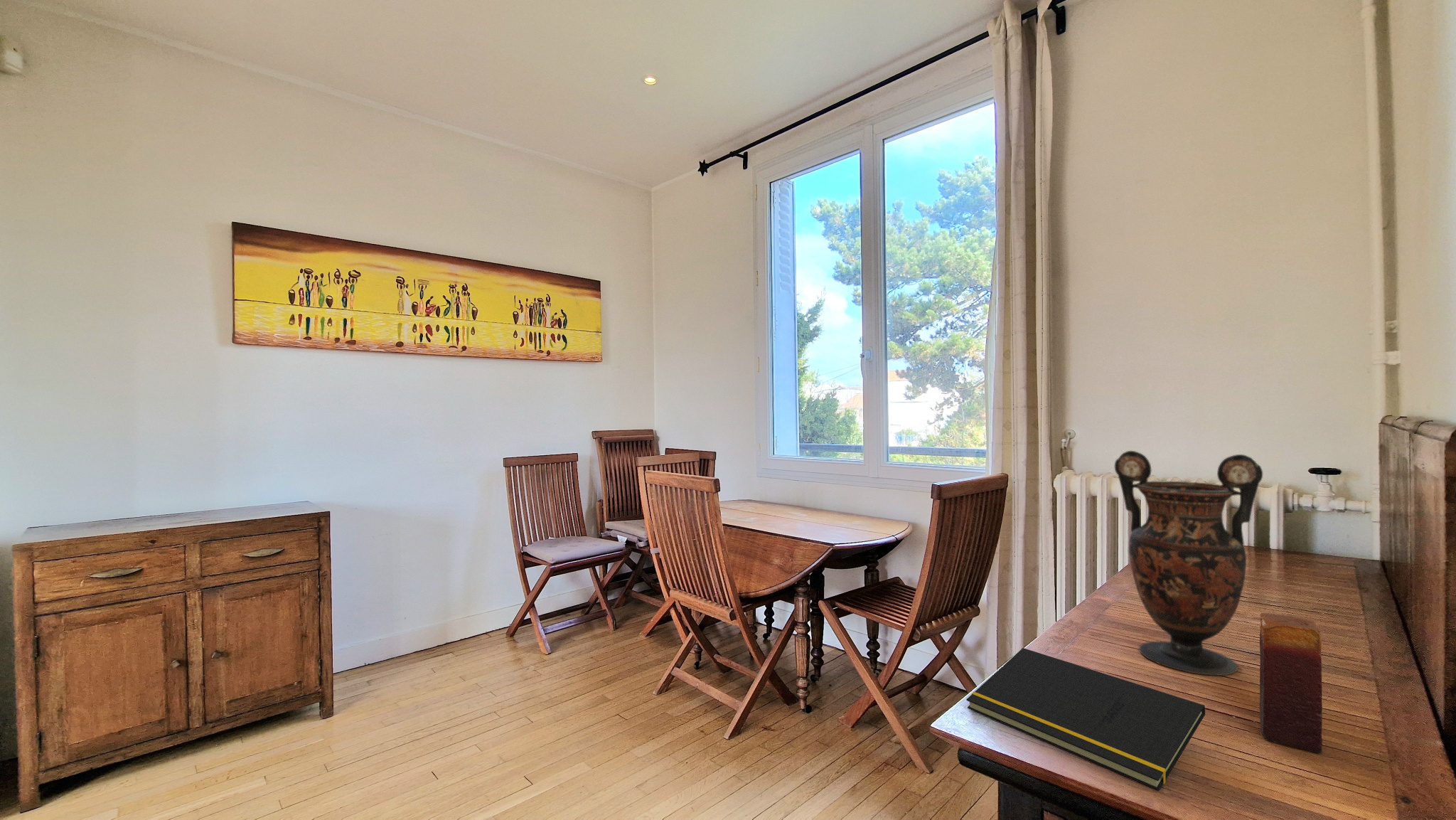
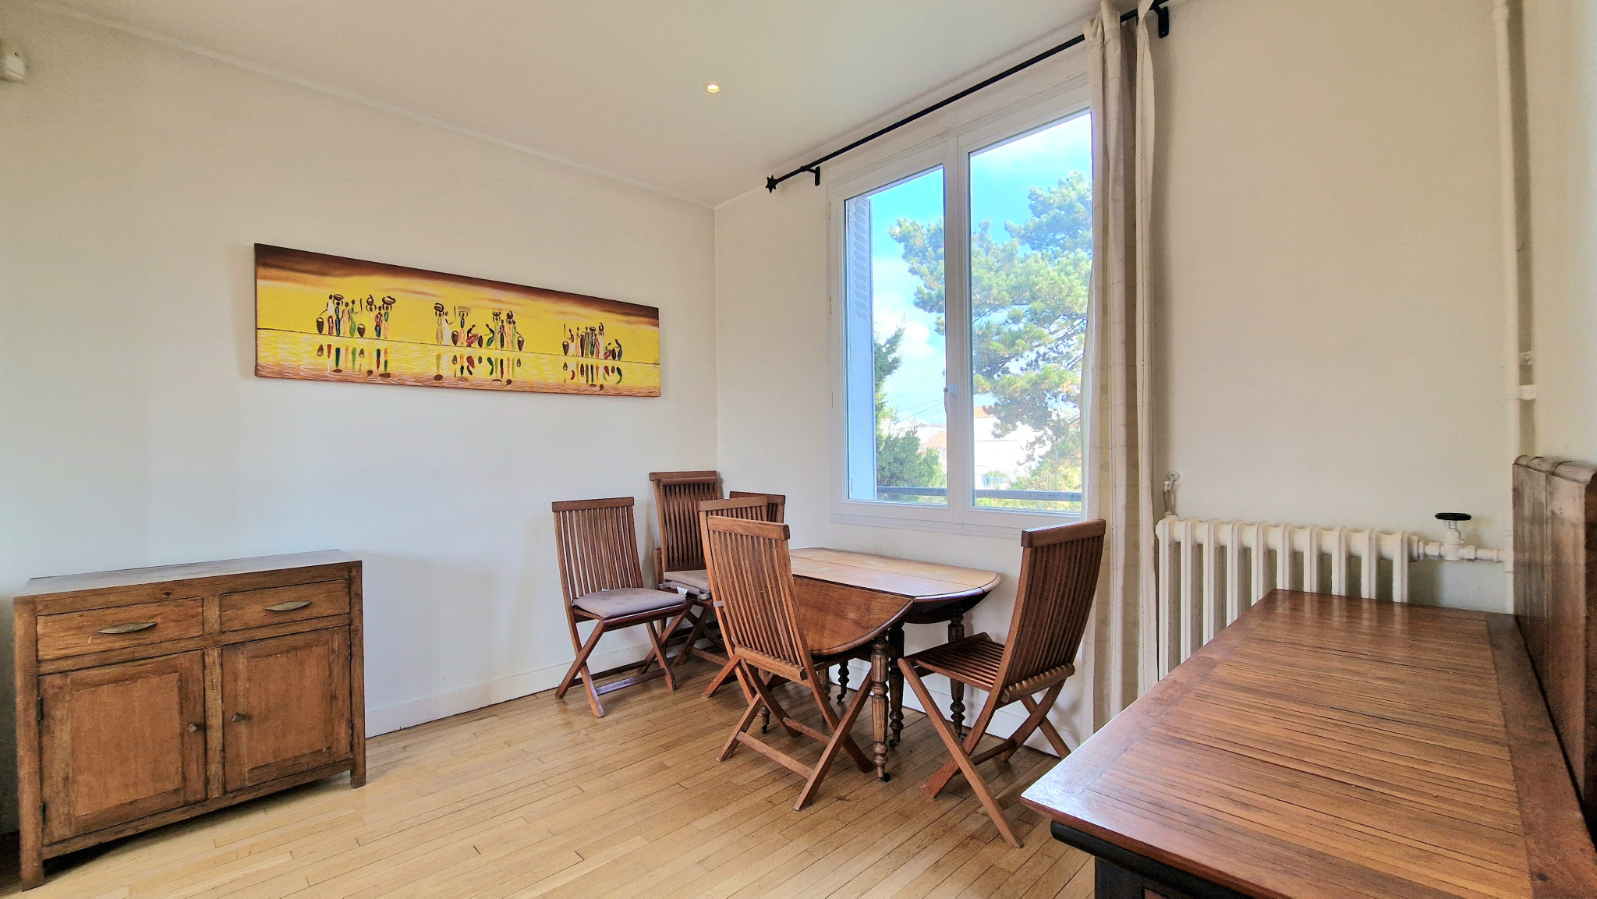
- candle (1289, 678)
- notepad (1079, 706)
- vase (1184, 555)
